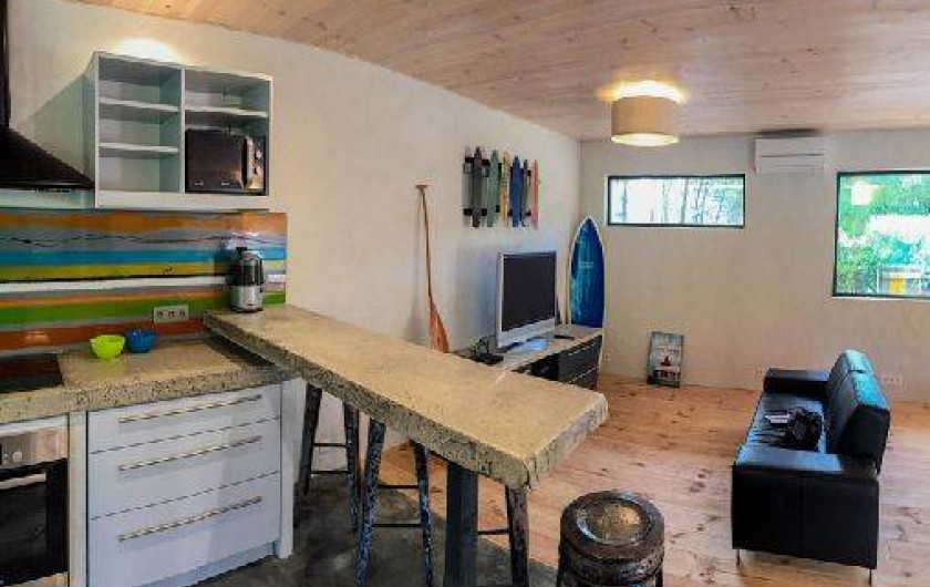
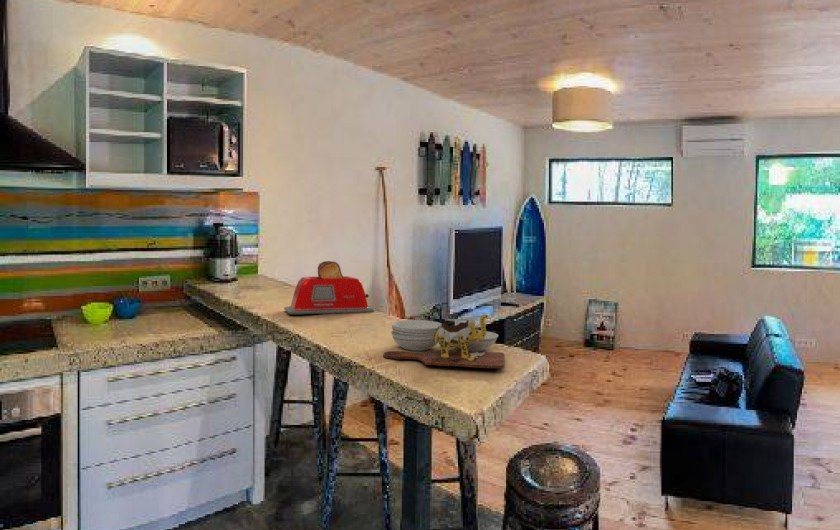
+ toaster (329, 286)
+ cutting board (449, 331)
